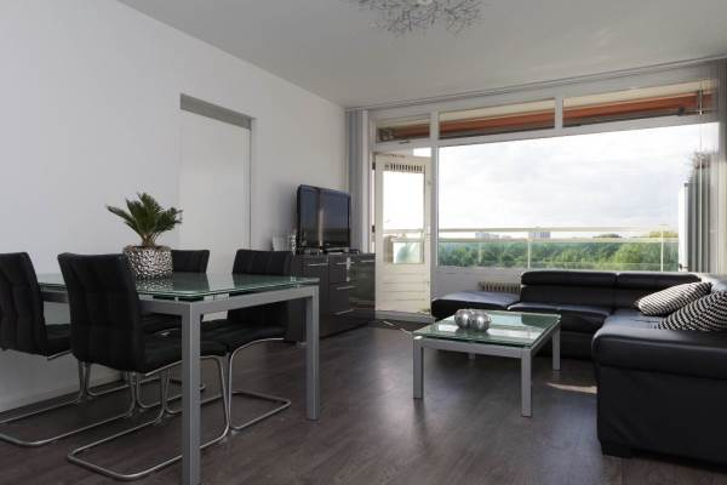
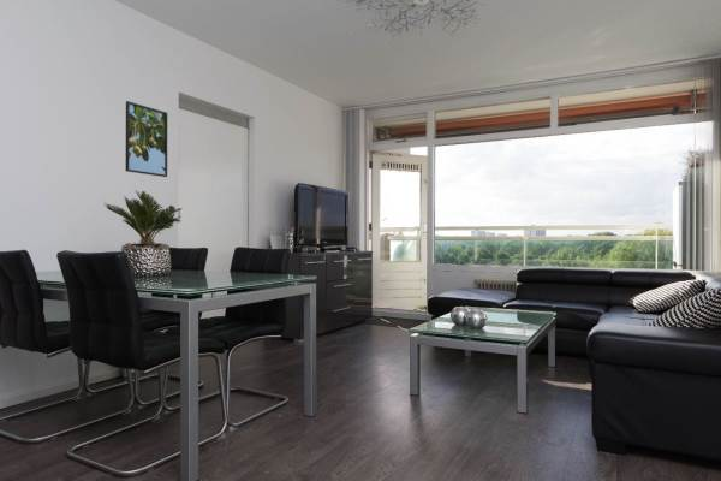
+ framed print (147, 139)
